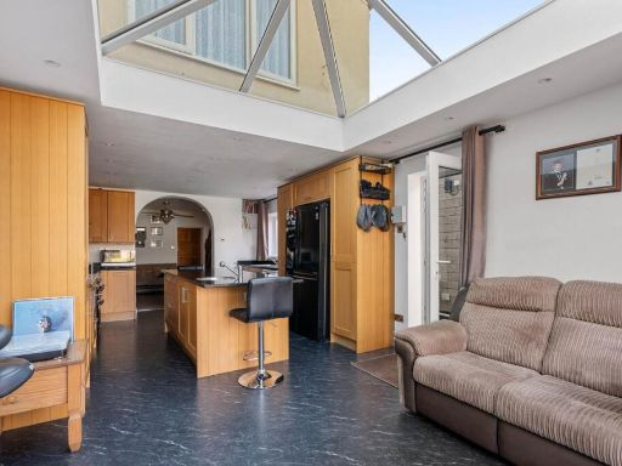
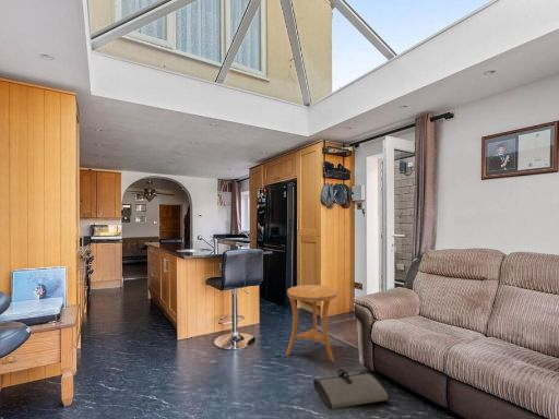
+ tool roll (349, 384)
+ side table (313, 321)
